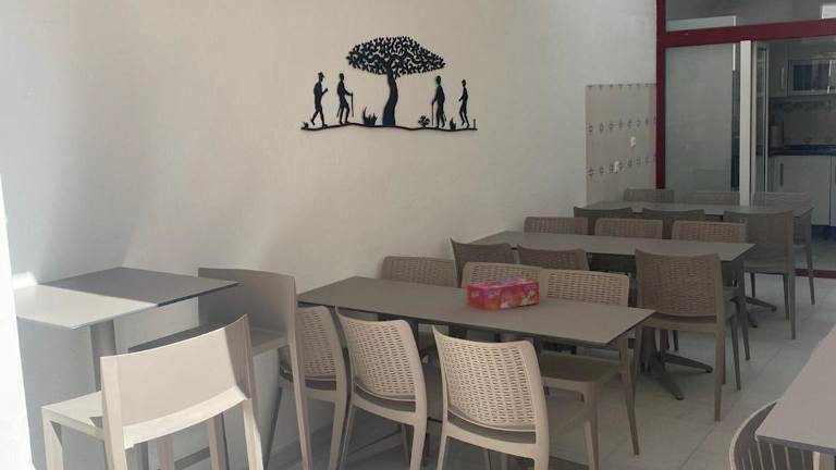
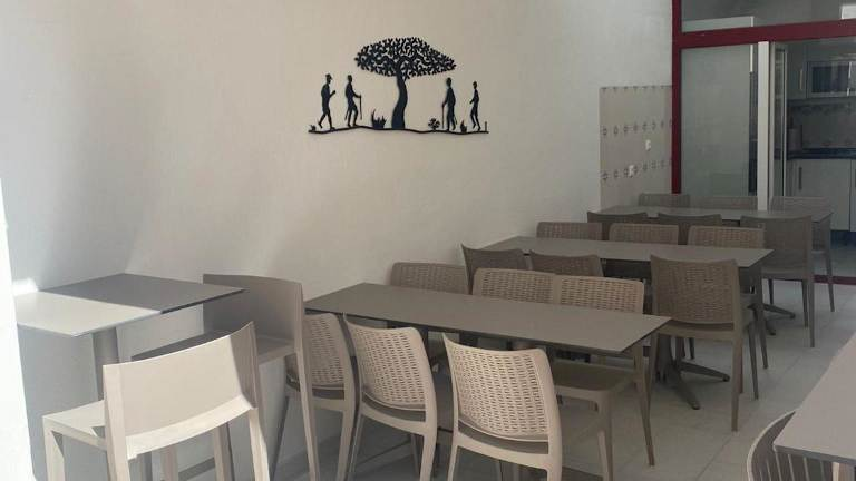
- tissue box (503, 293)
